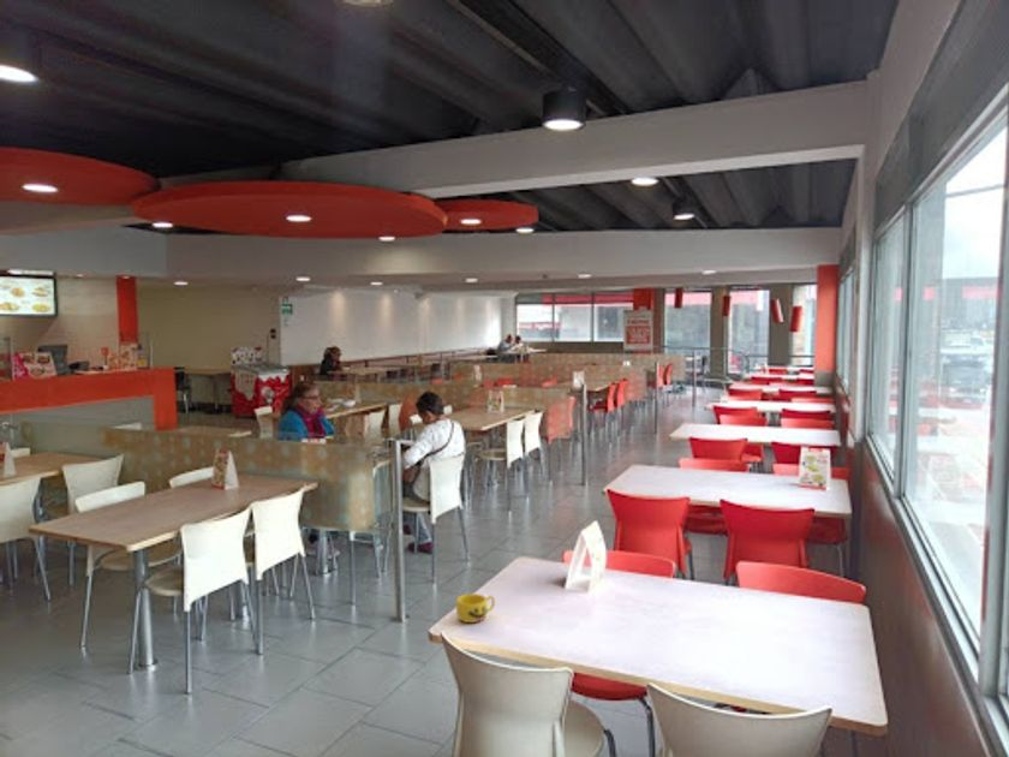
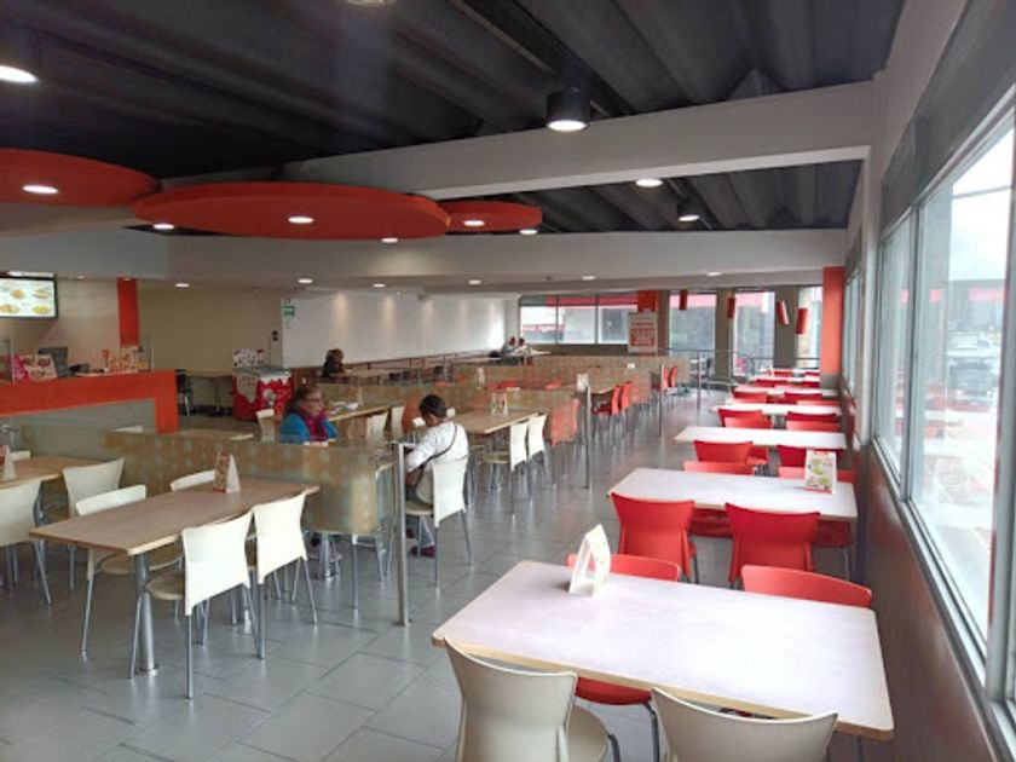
- cup (476, 607)
